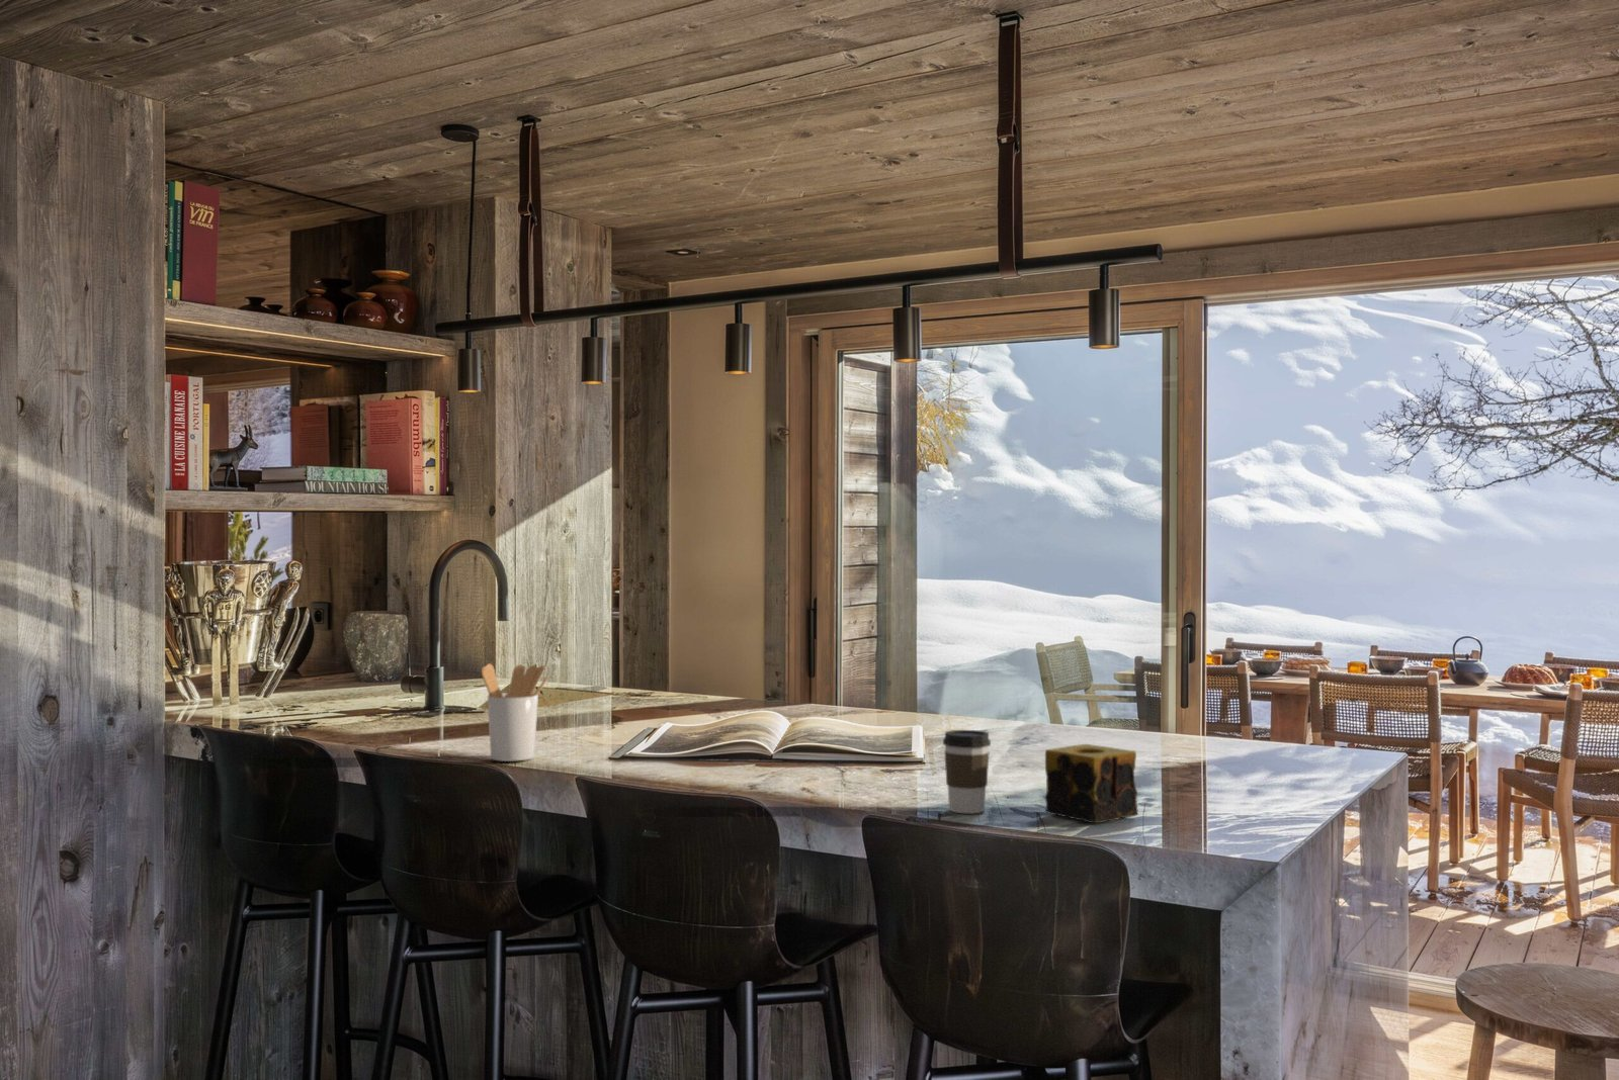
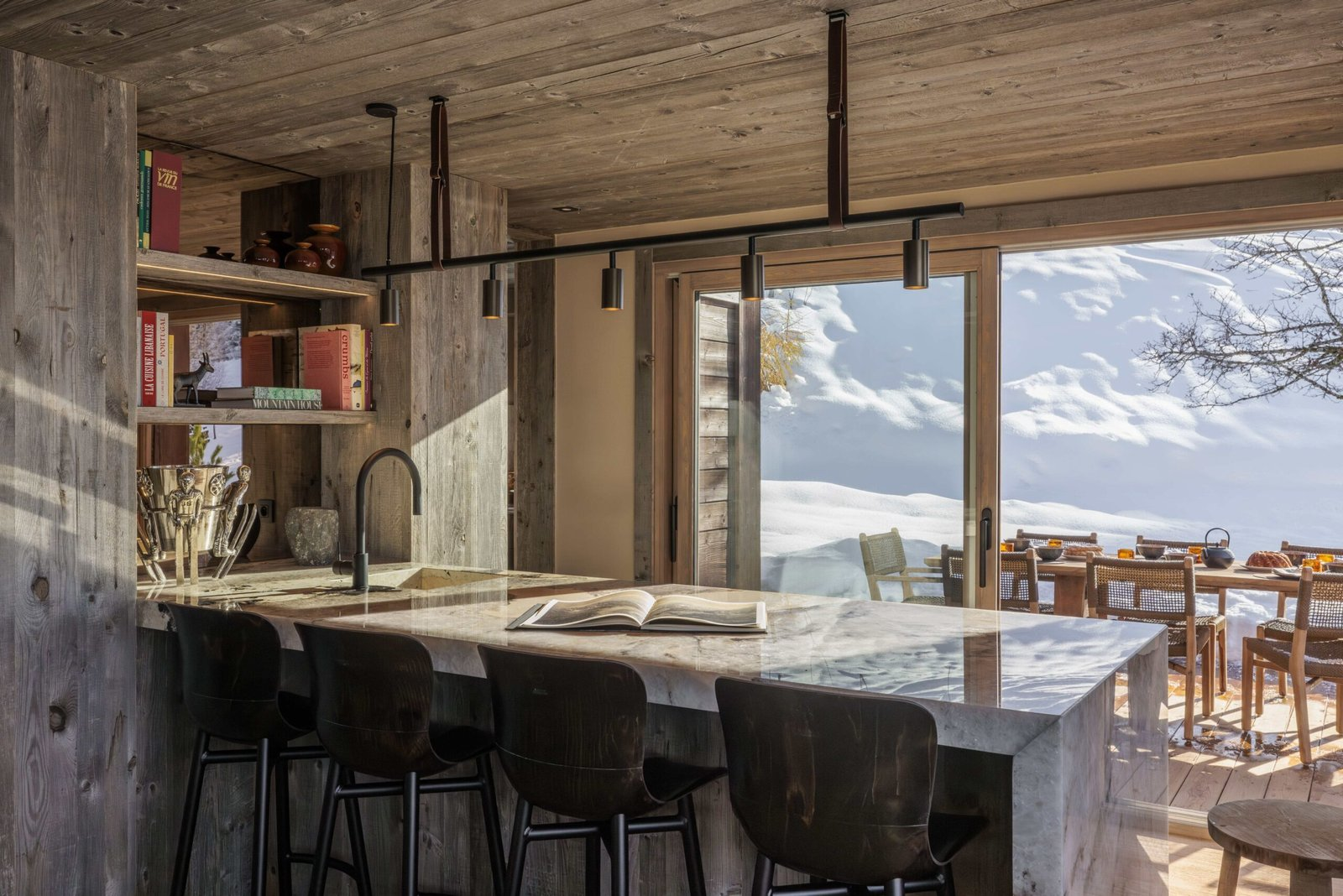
- utensil holder (517, 709)
- coffee cup (967, 770)
- candle (1091, 782)
